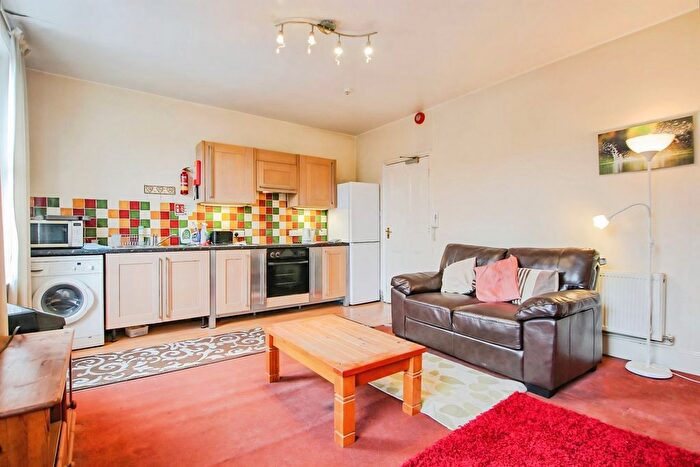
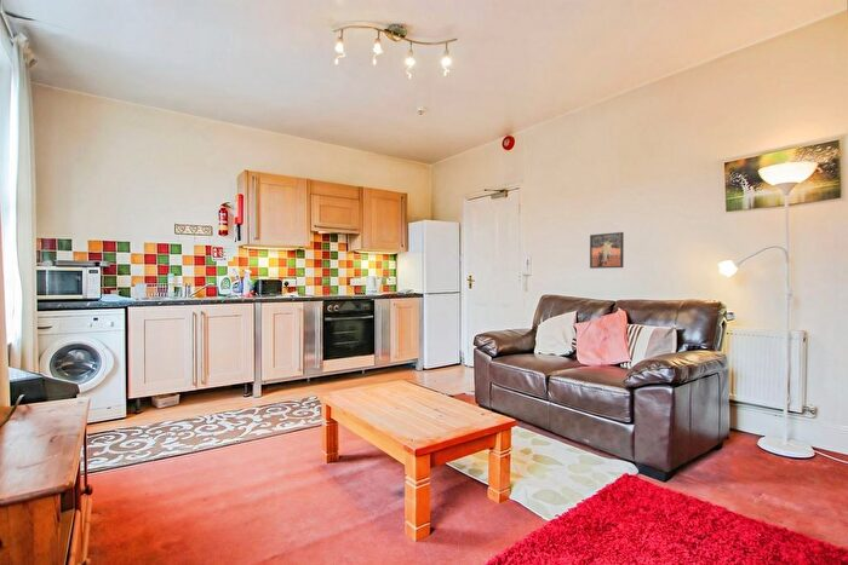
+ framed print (606, 250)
